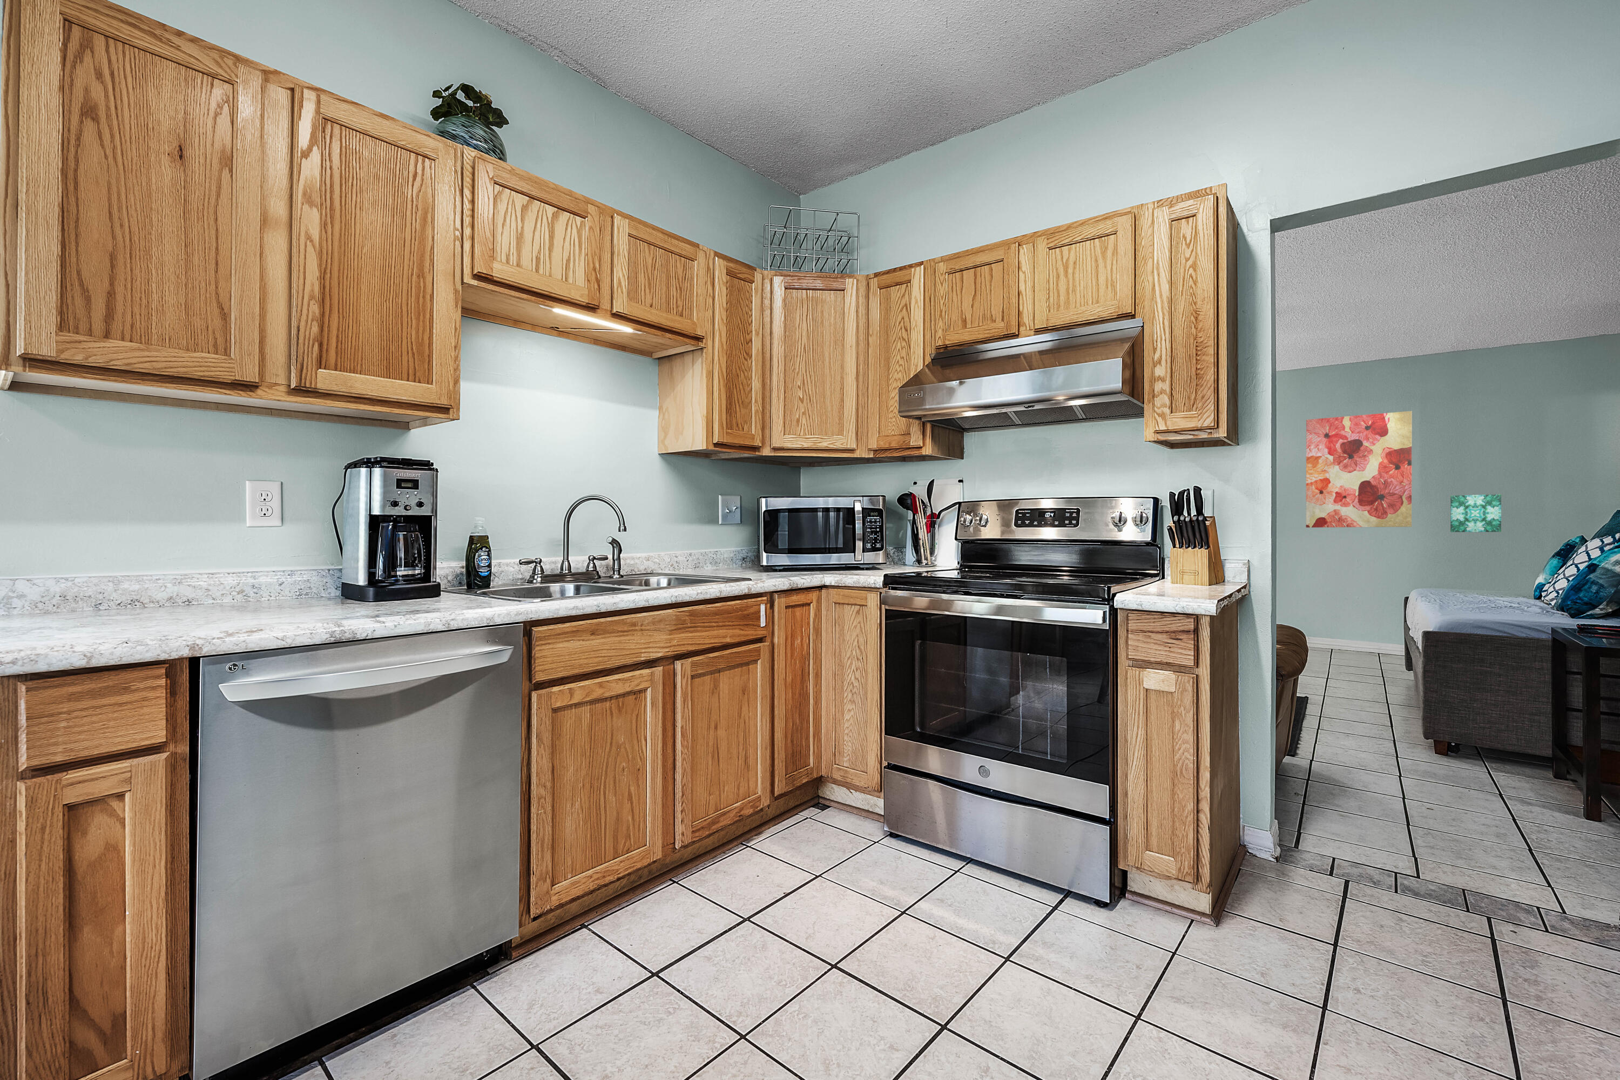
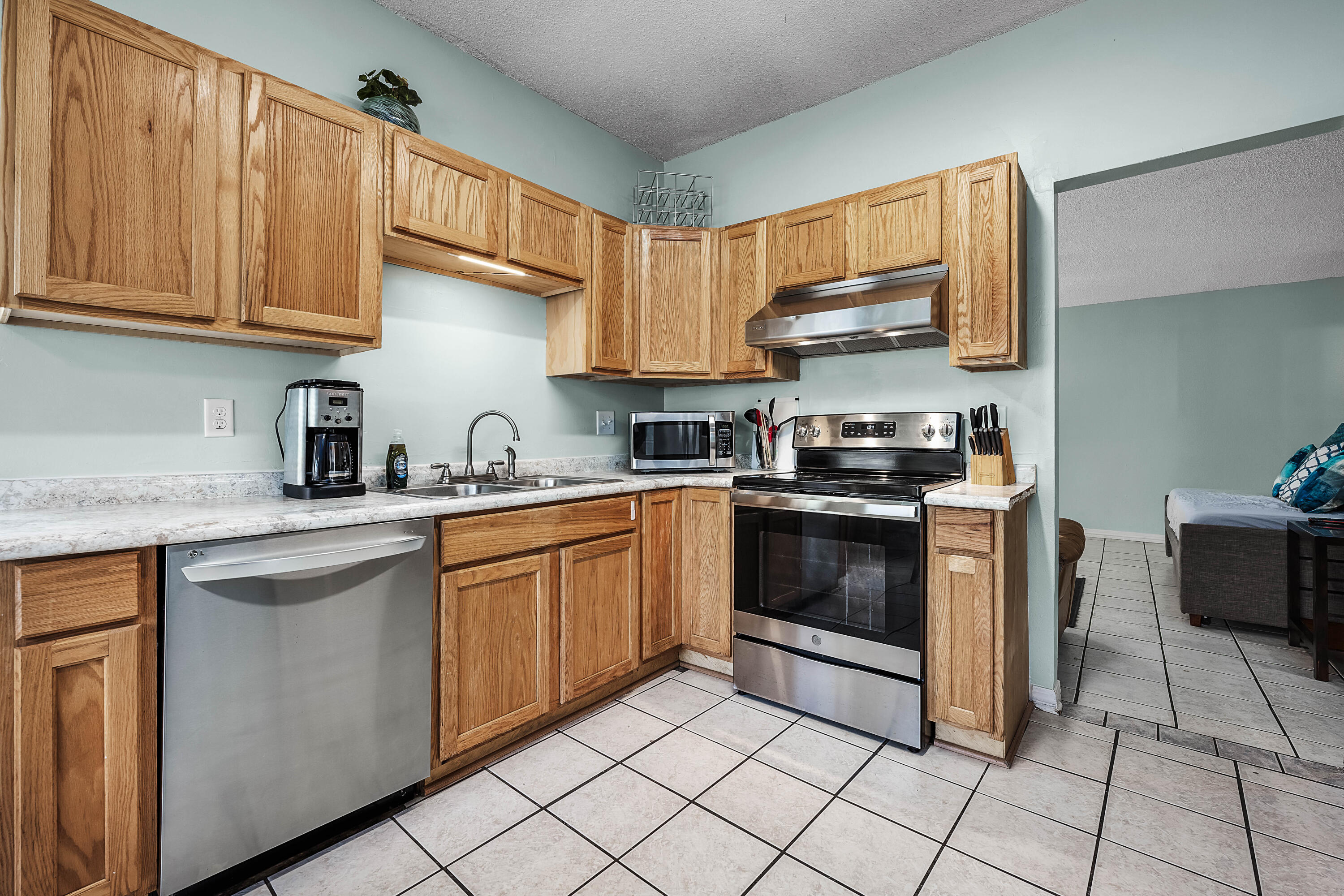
- wall art (1357, 471)
- wall art (1475, 513)
